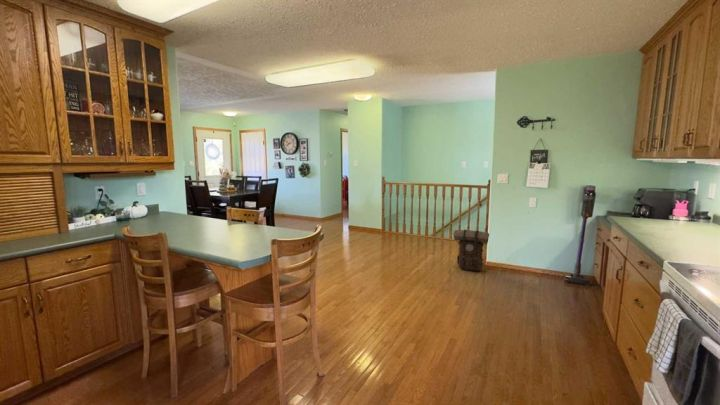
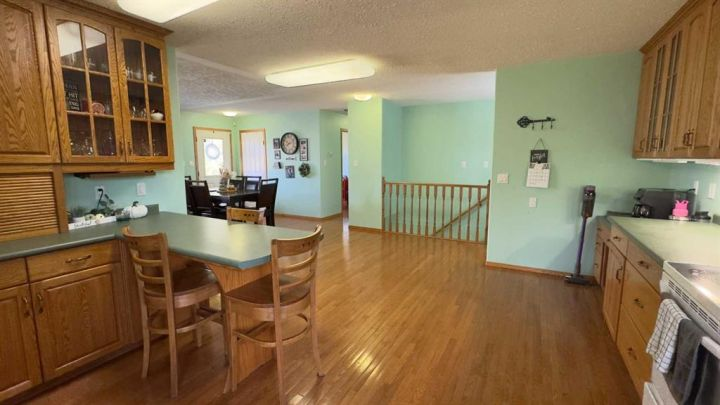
- backpack (471, 248)
